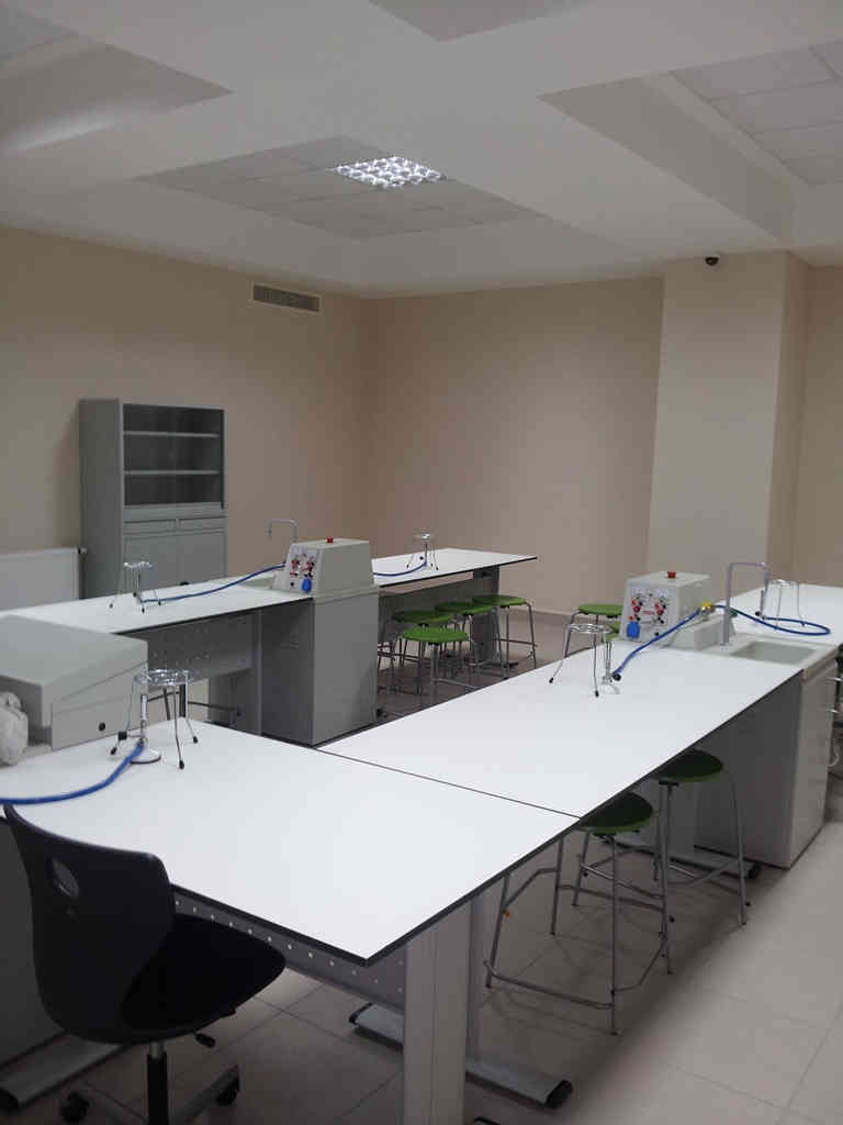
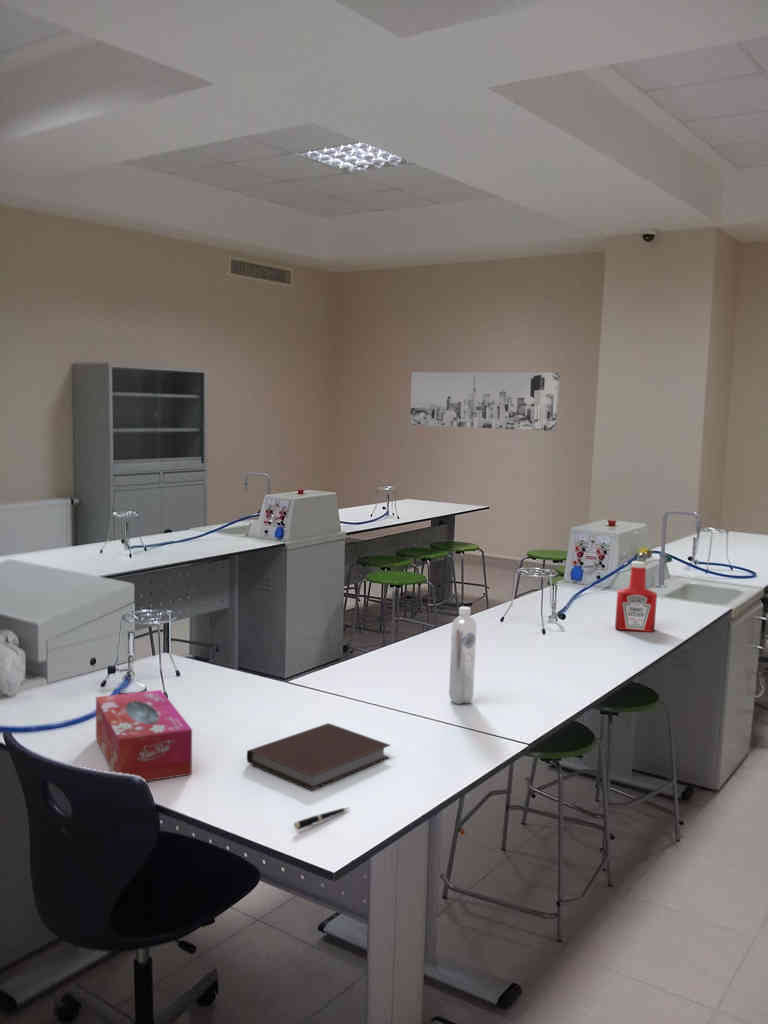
+ wall art (480, 400)
+ beverage bottle (462, 654)
+ pen (323, 815)
+ notebook (319, 753)
+ tissue box (141, 733)
+ soap bottle (636, 595)
